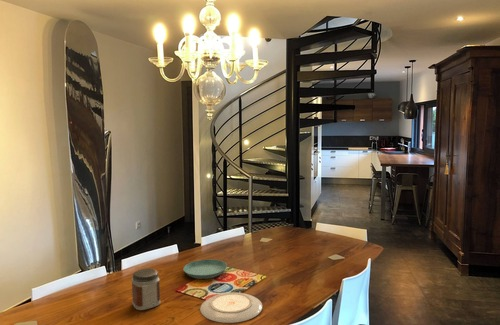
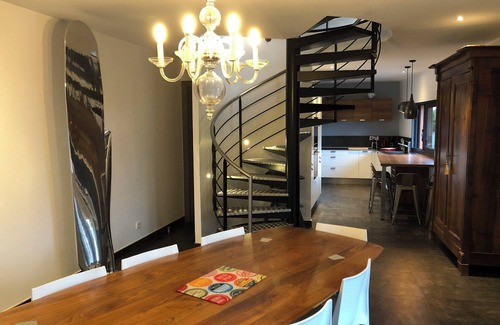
- jar (145, 288)
- saucer (205, 269)
- plate (231, 304)
